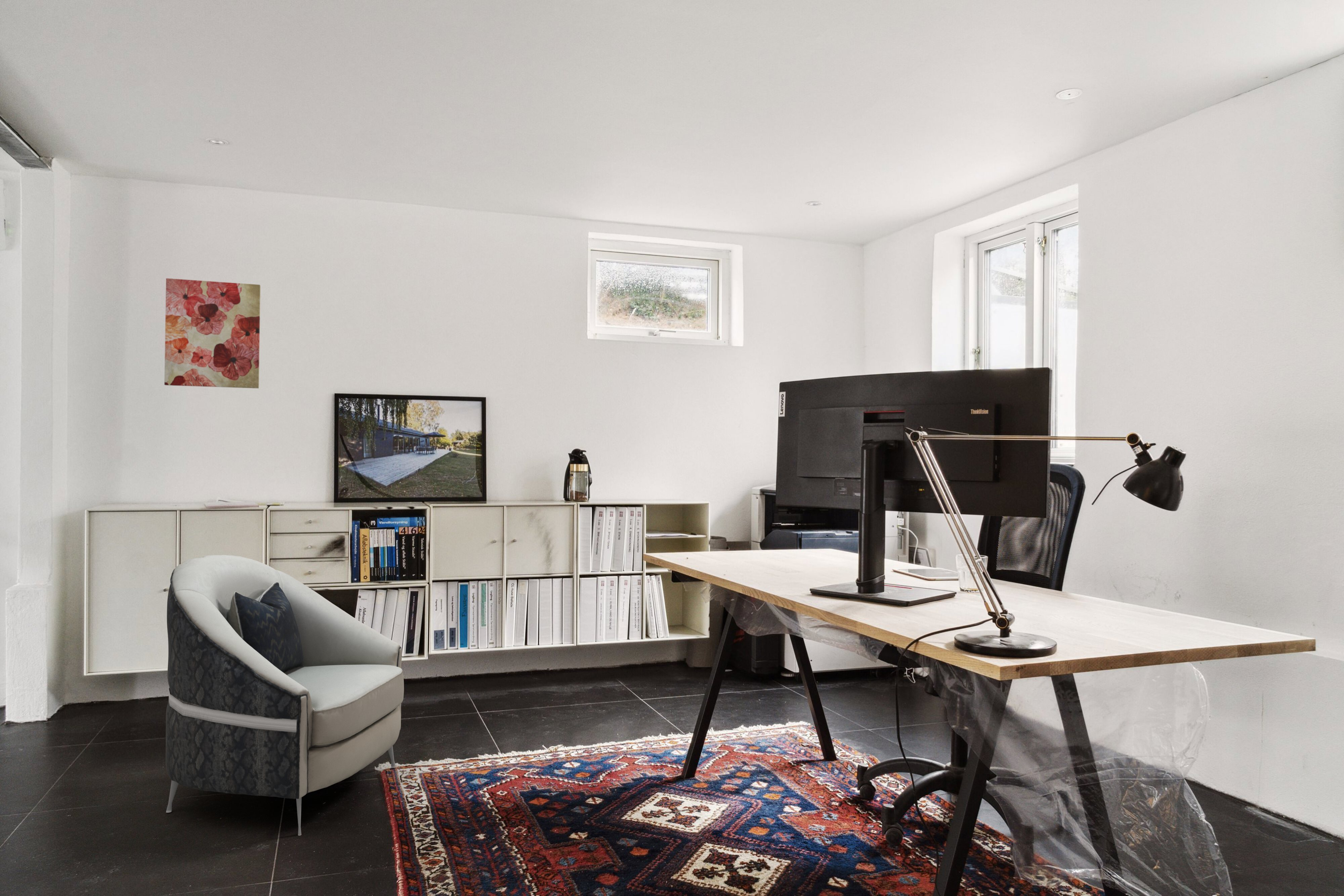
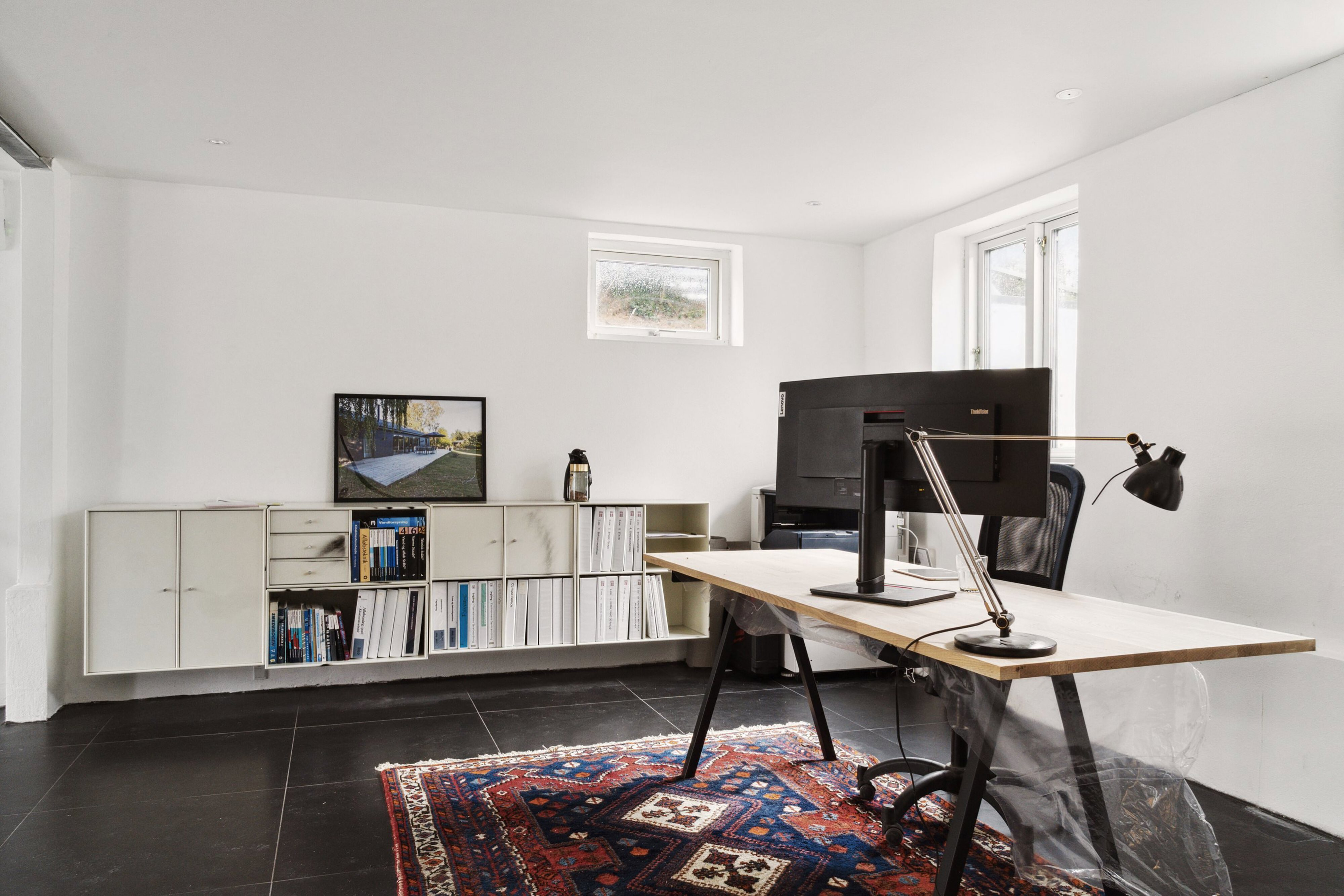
- wall art (213, 334)
- armchair (285, 651)
